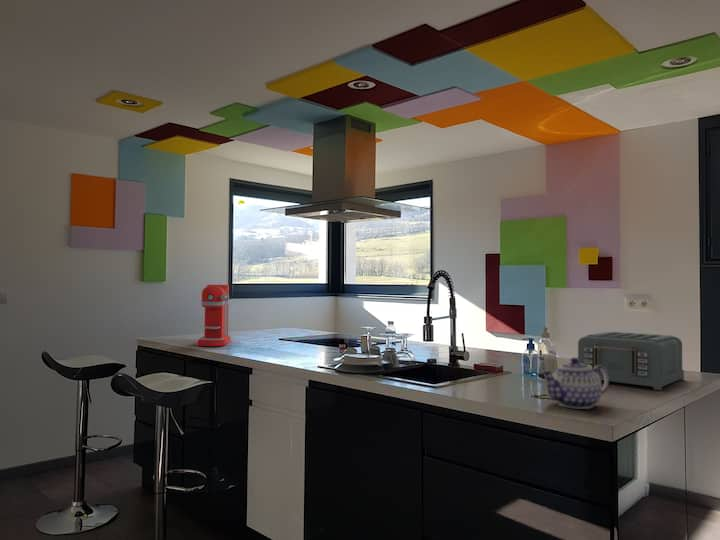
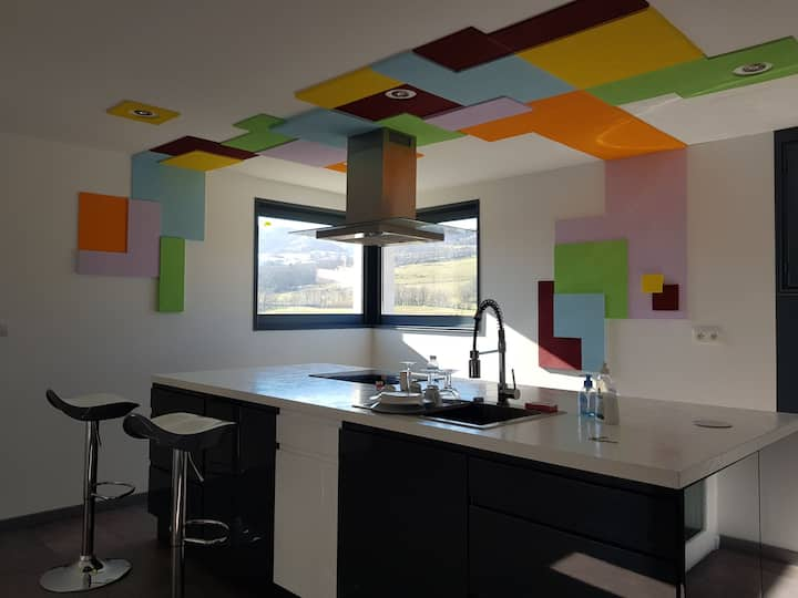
- teapot (575, 381)
- coffee maker (215, 313)
- toaster (628, 357)
